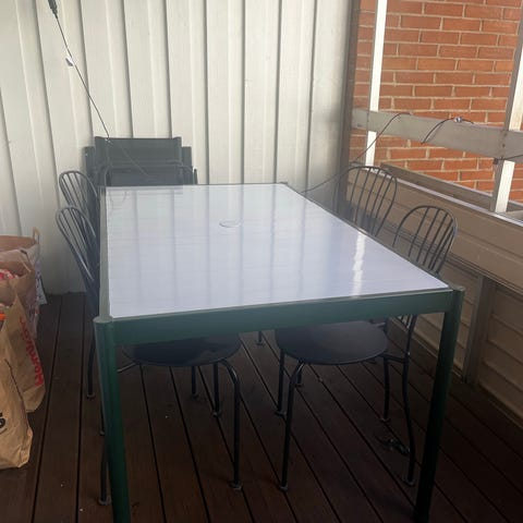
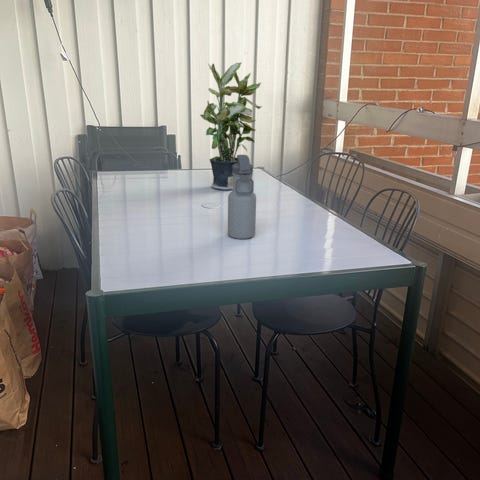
+ potted plant (231, 127)
+ water bottle (242, 197)
